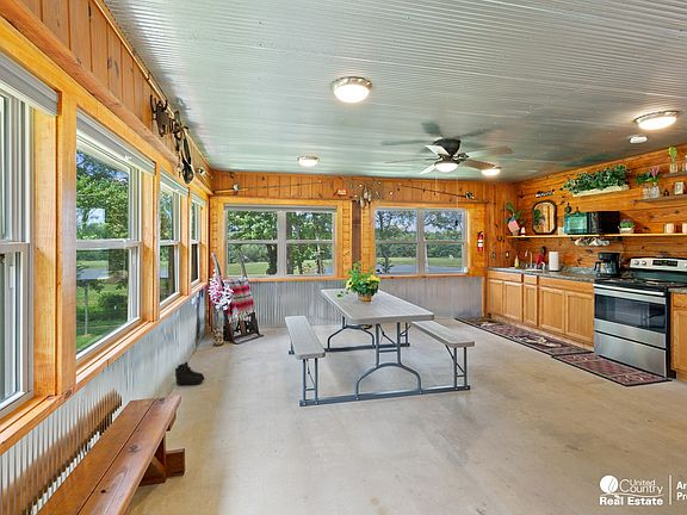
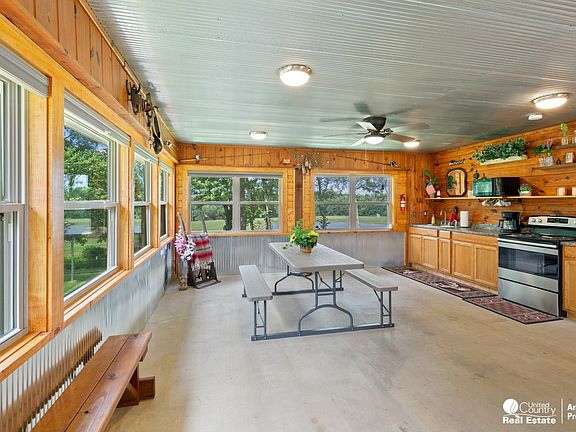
- boots (190, 372)
